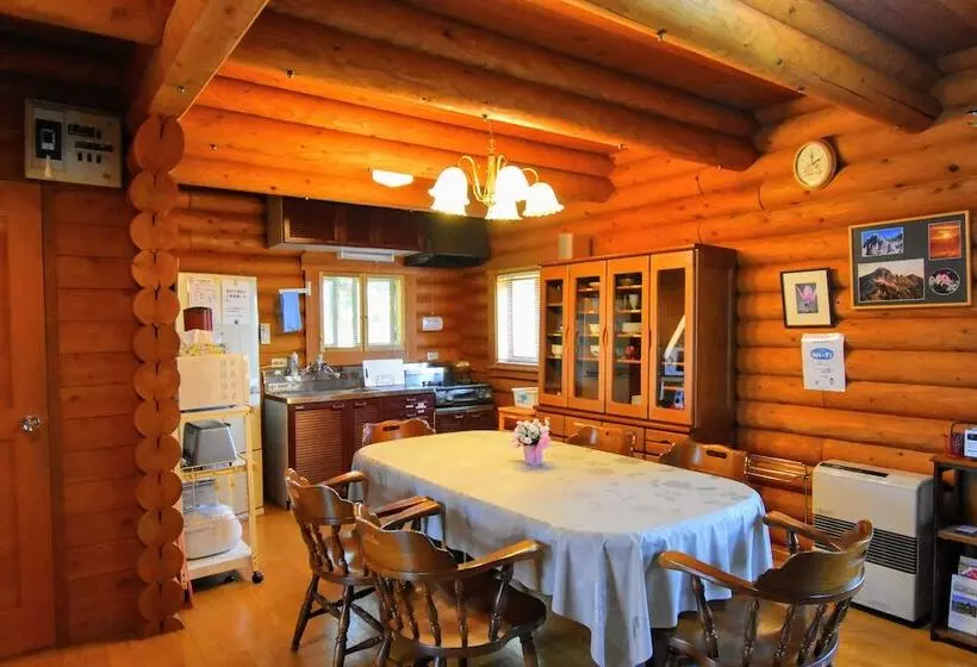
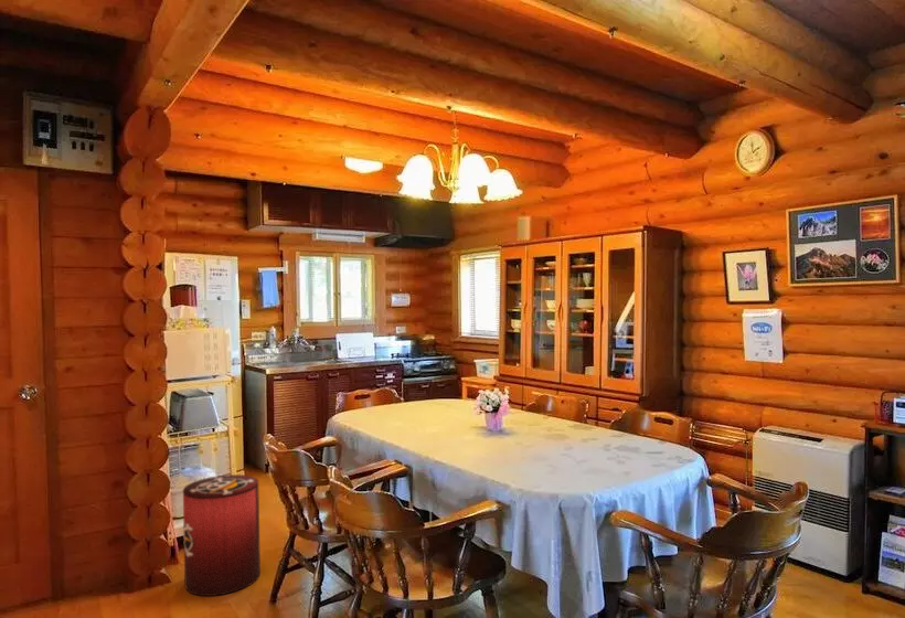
+ waste bin (222, 531)
